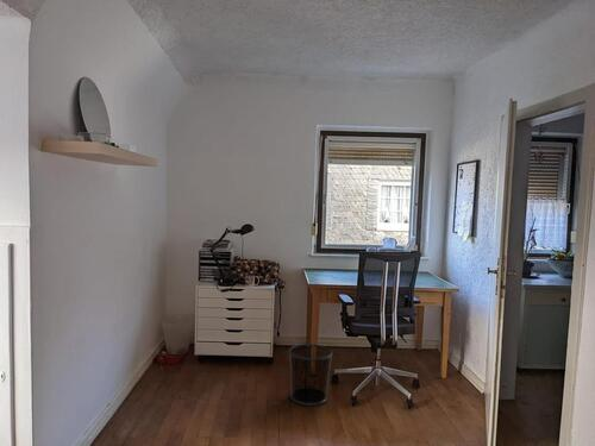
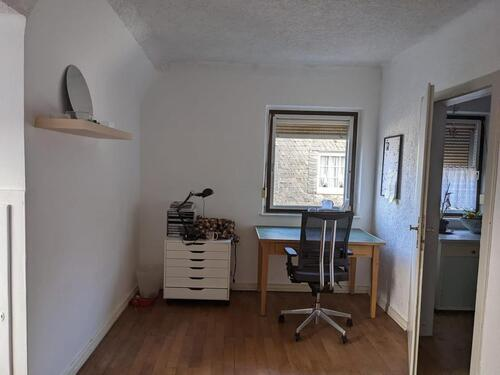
- waste bin (309, 373)
